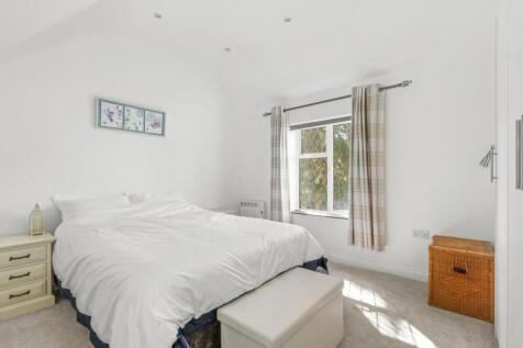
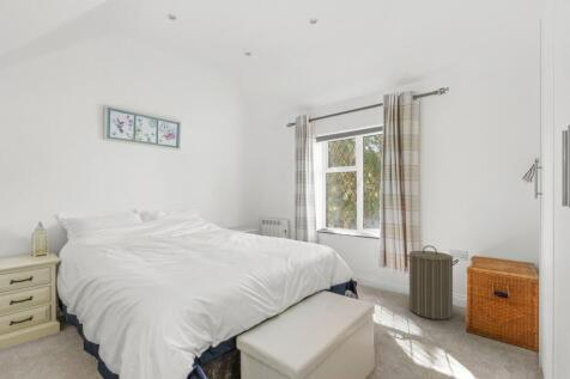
+ laundry hamper (430, 277)
